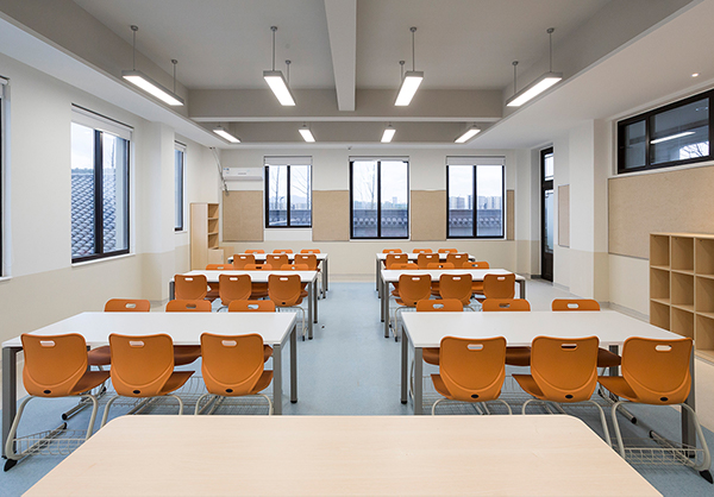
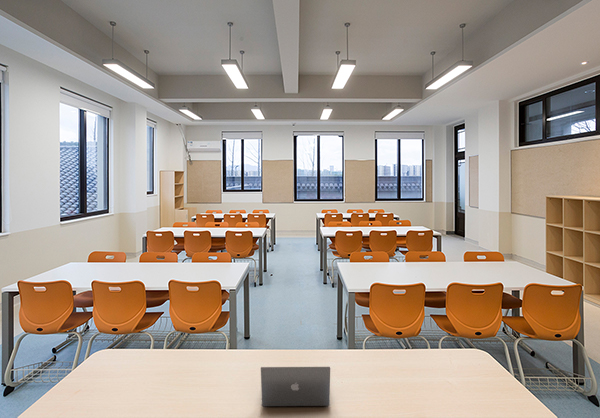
+ laptop (270, 375)
